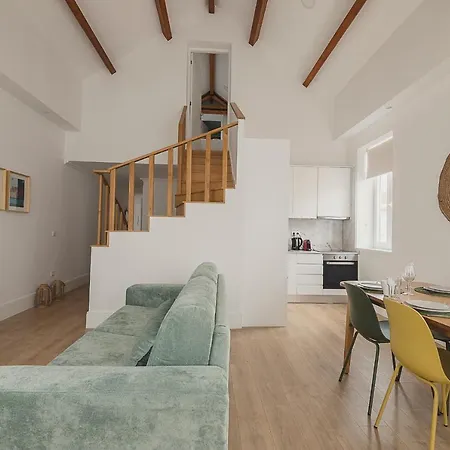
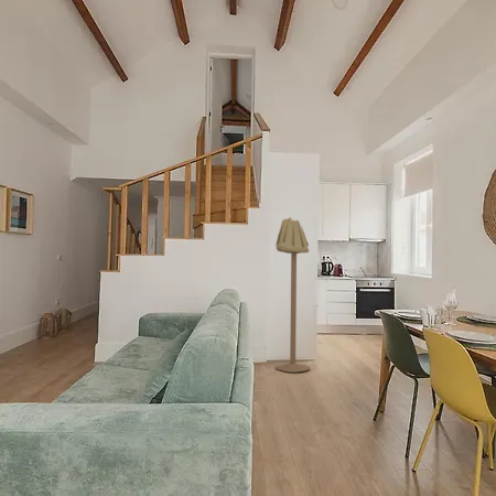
+ floor lamp (291, 292)
